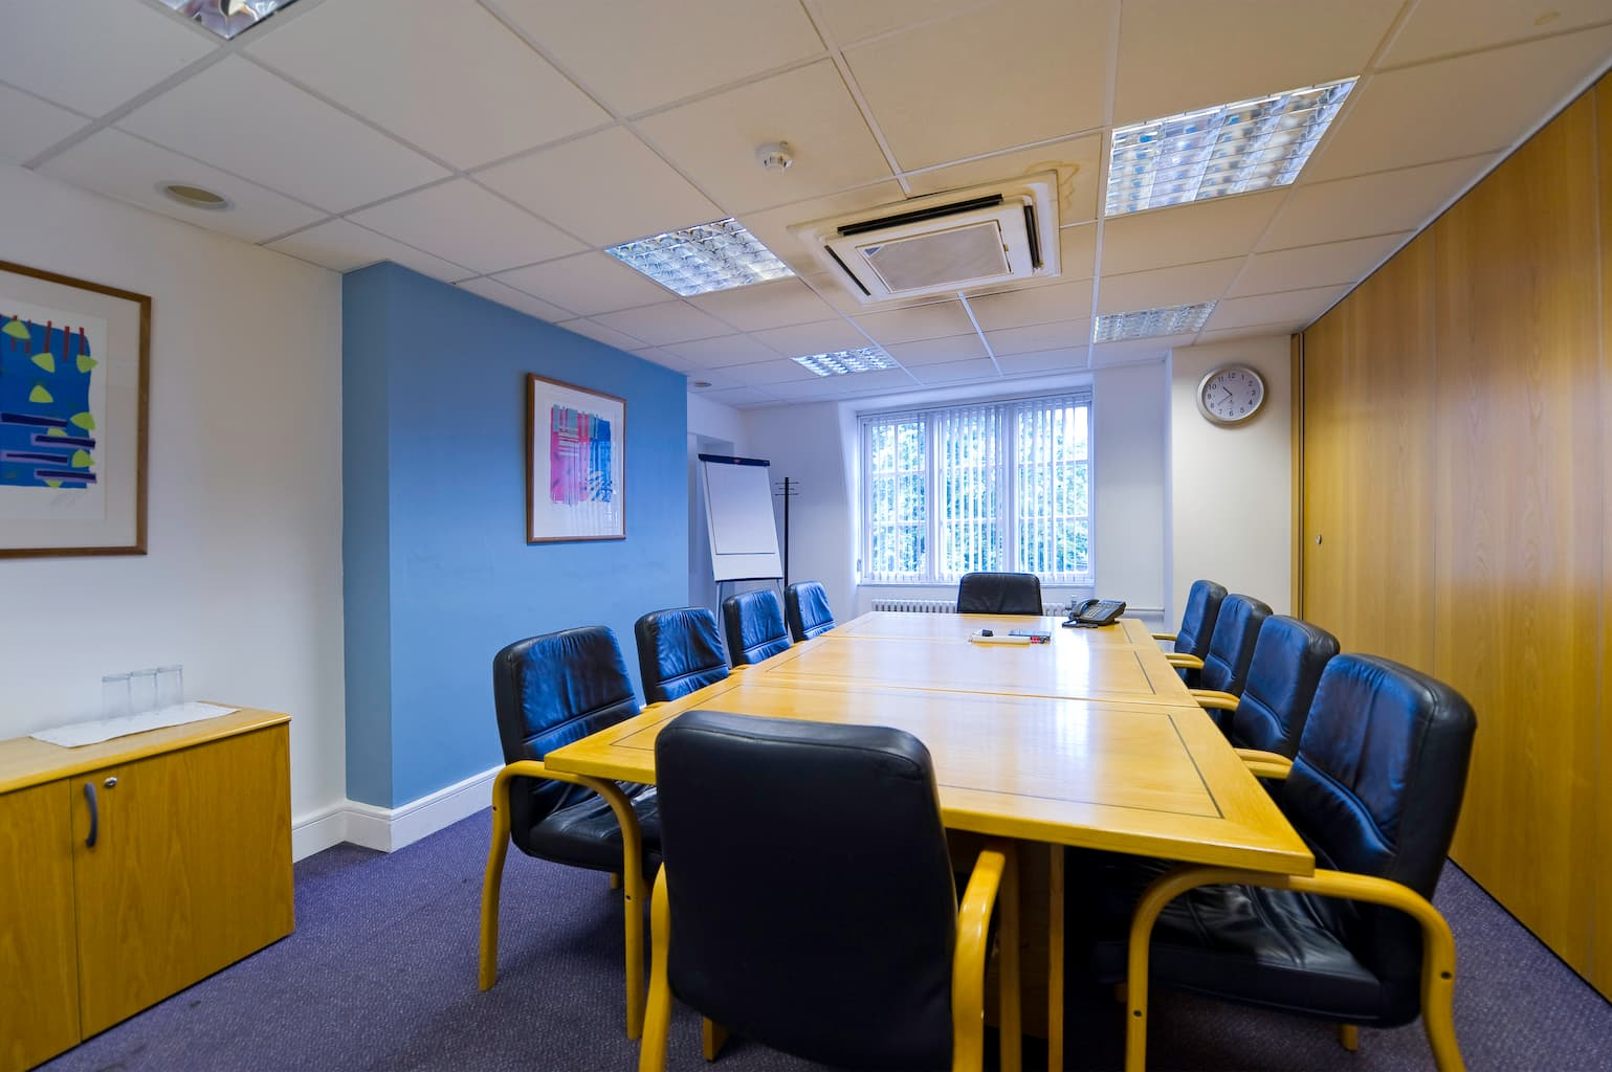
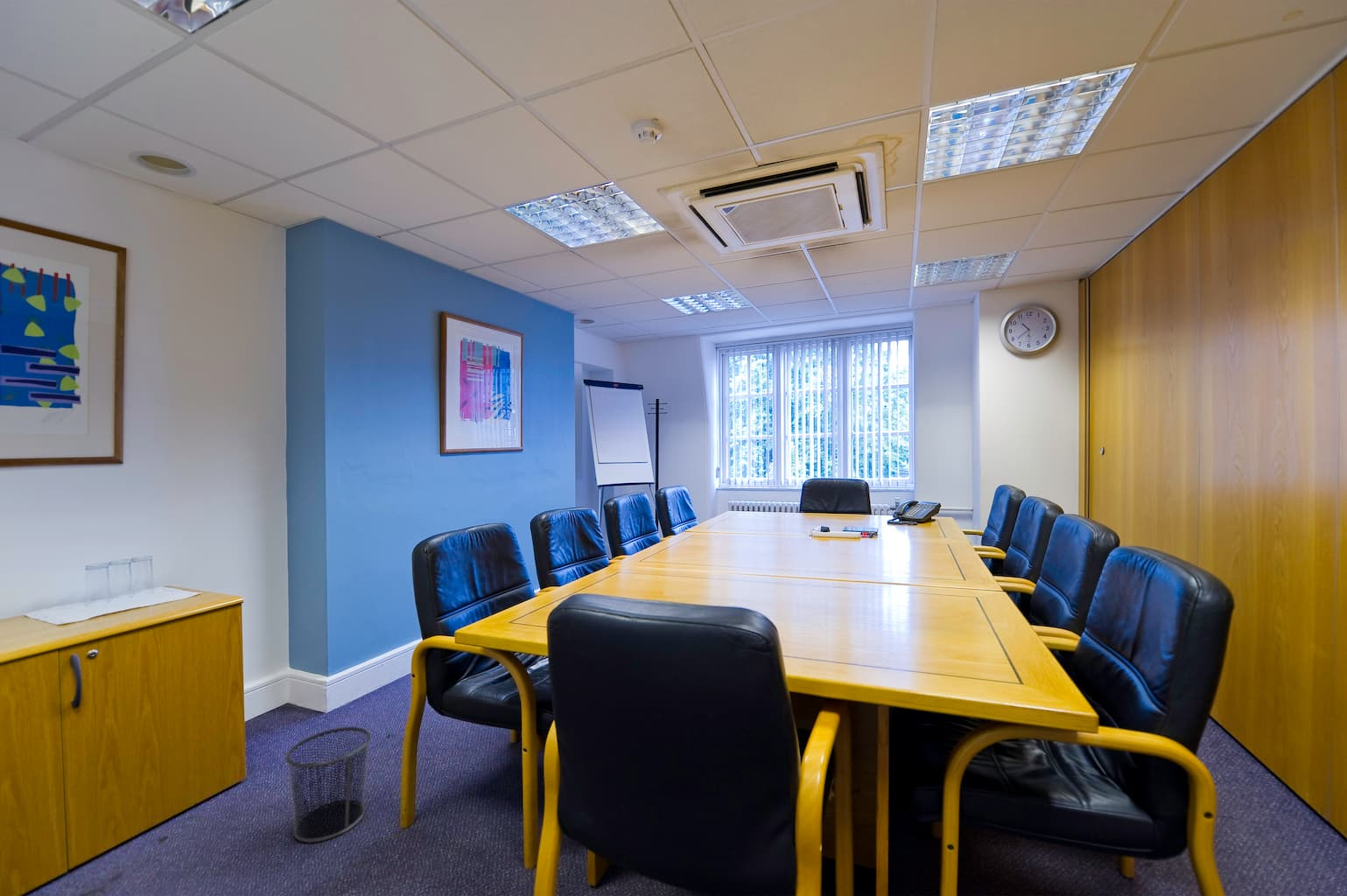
+ waste bin (330, 782)
